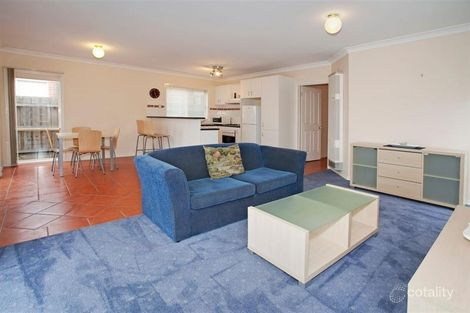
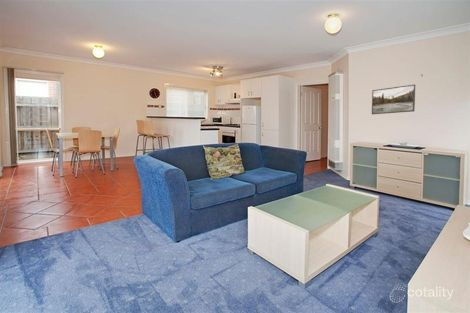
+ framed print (392, 100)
